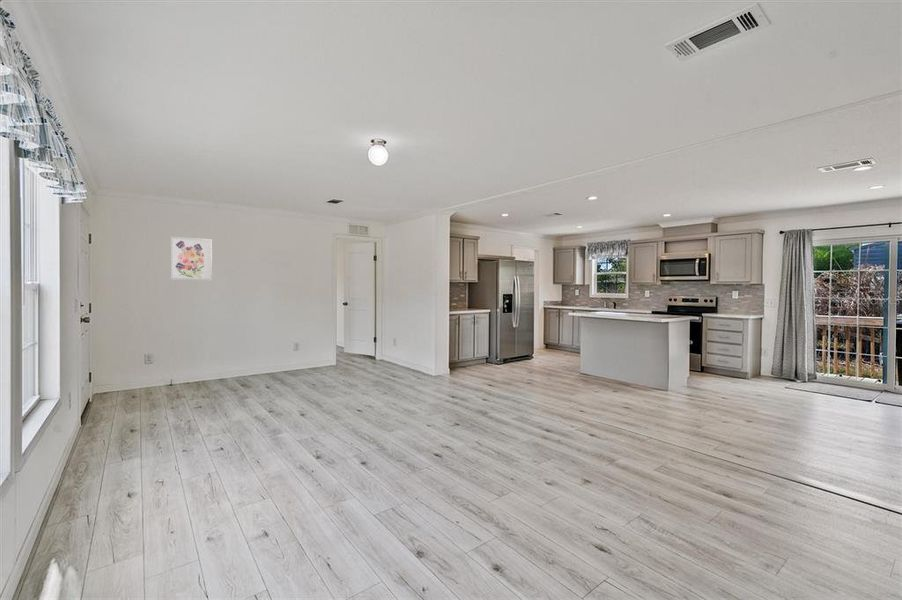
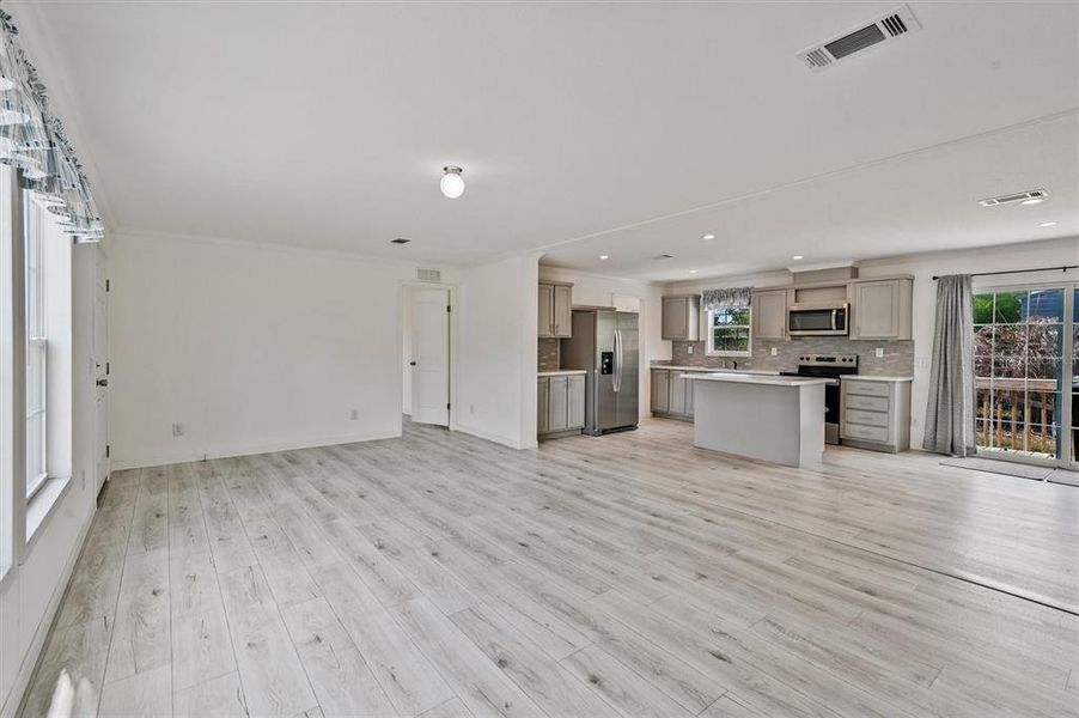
- wall art (191, 259)
